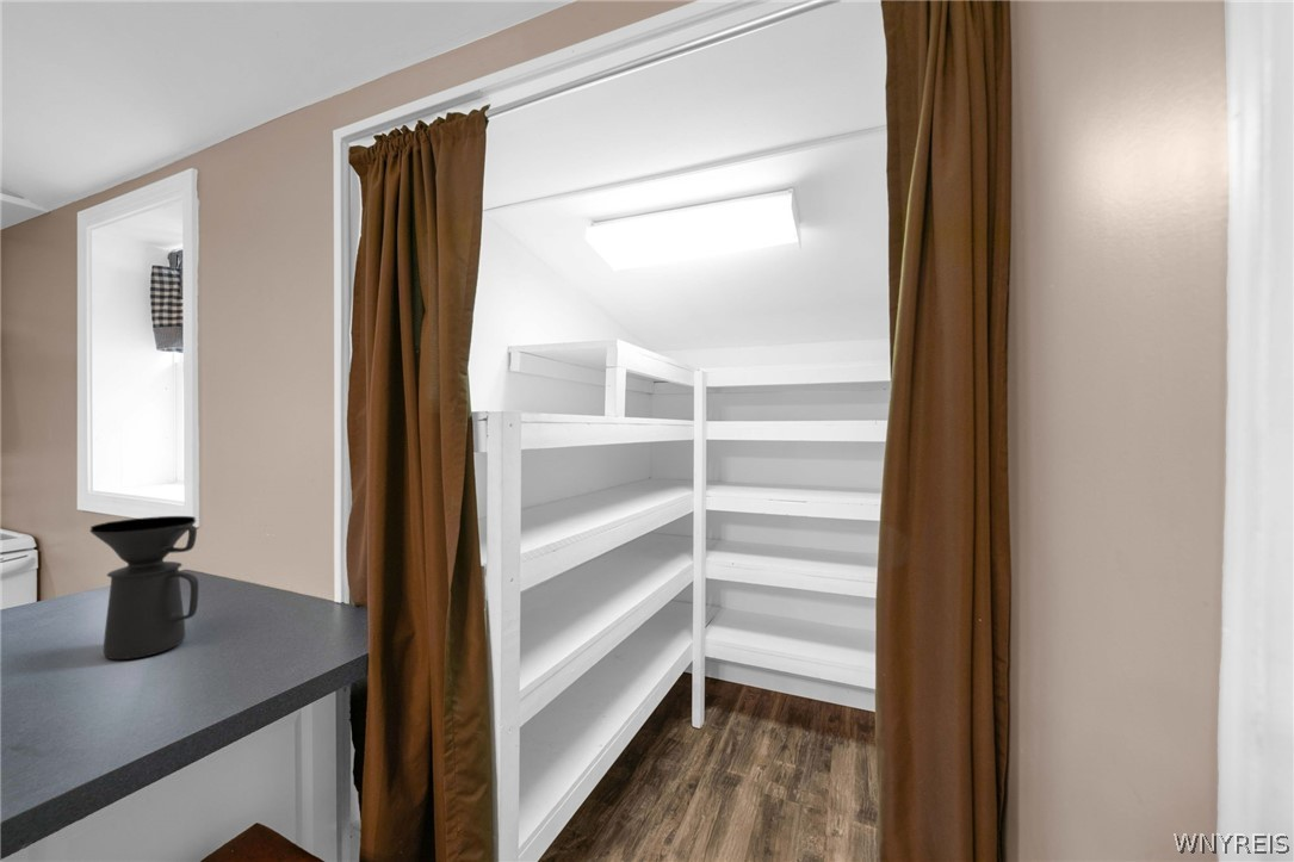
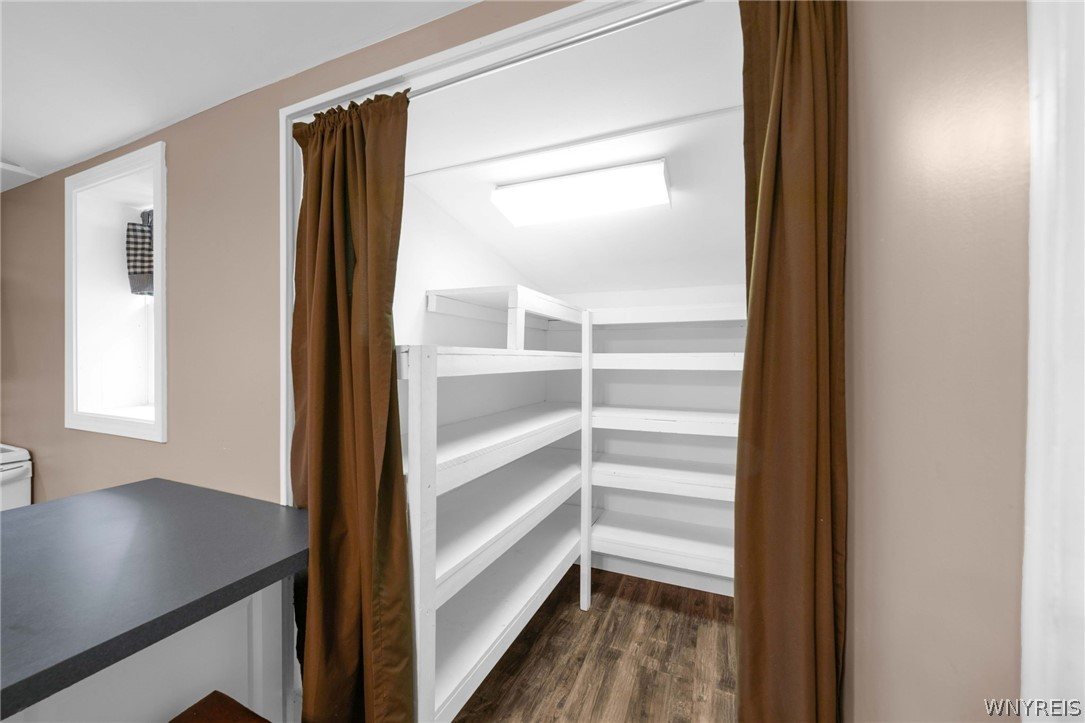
- coffee maker (146, 584)
